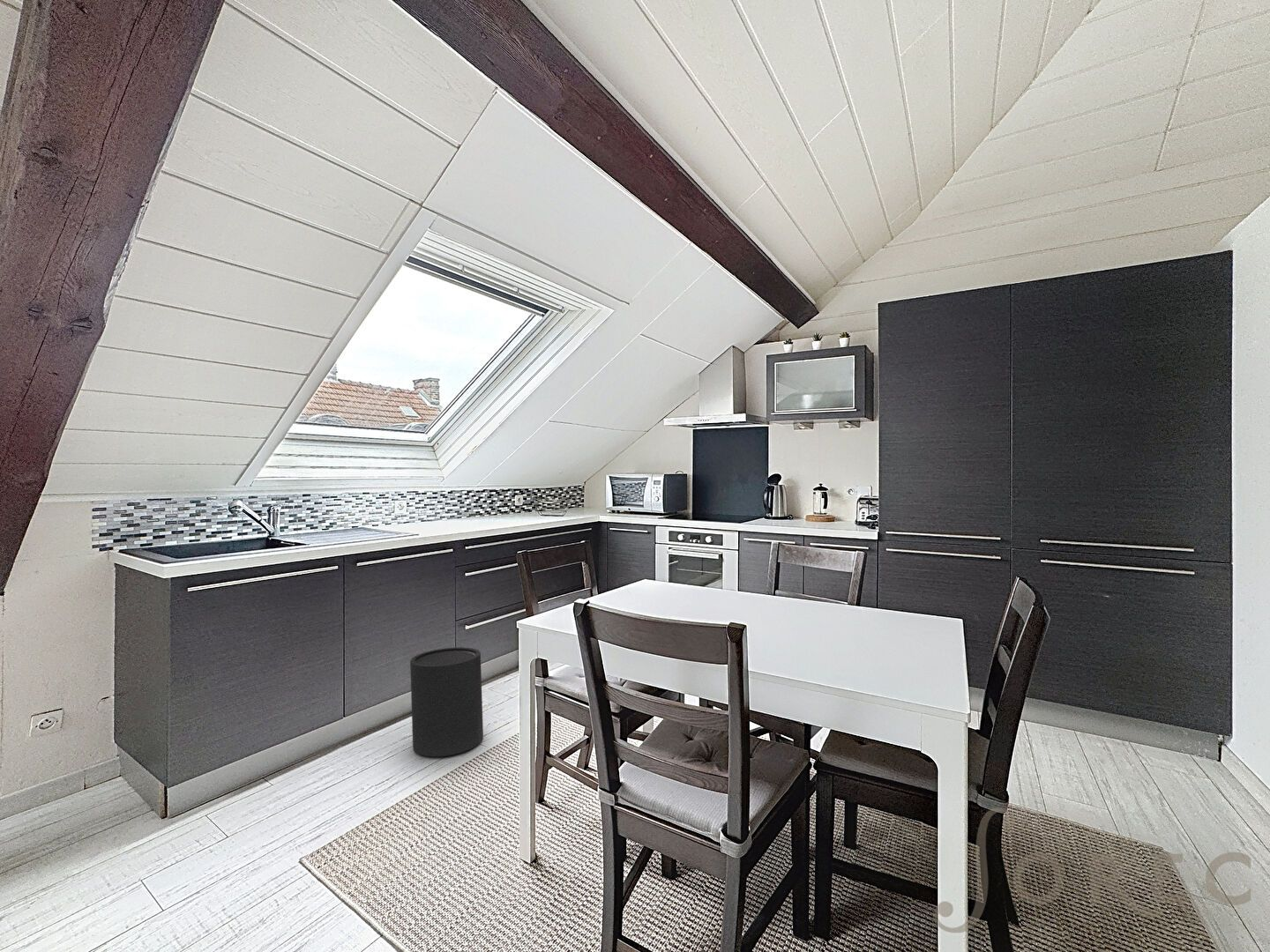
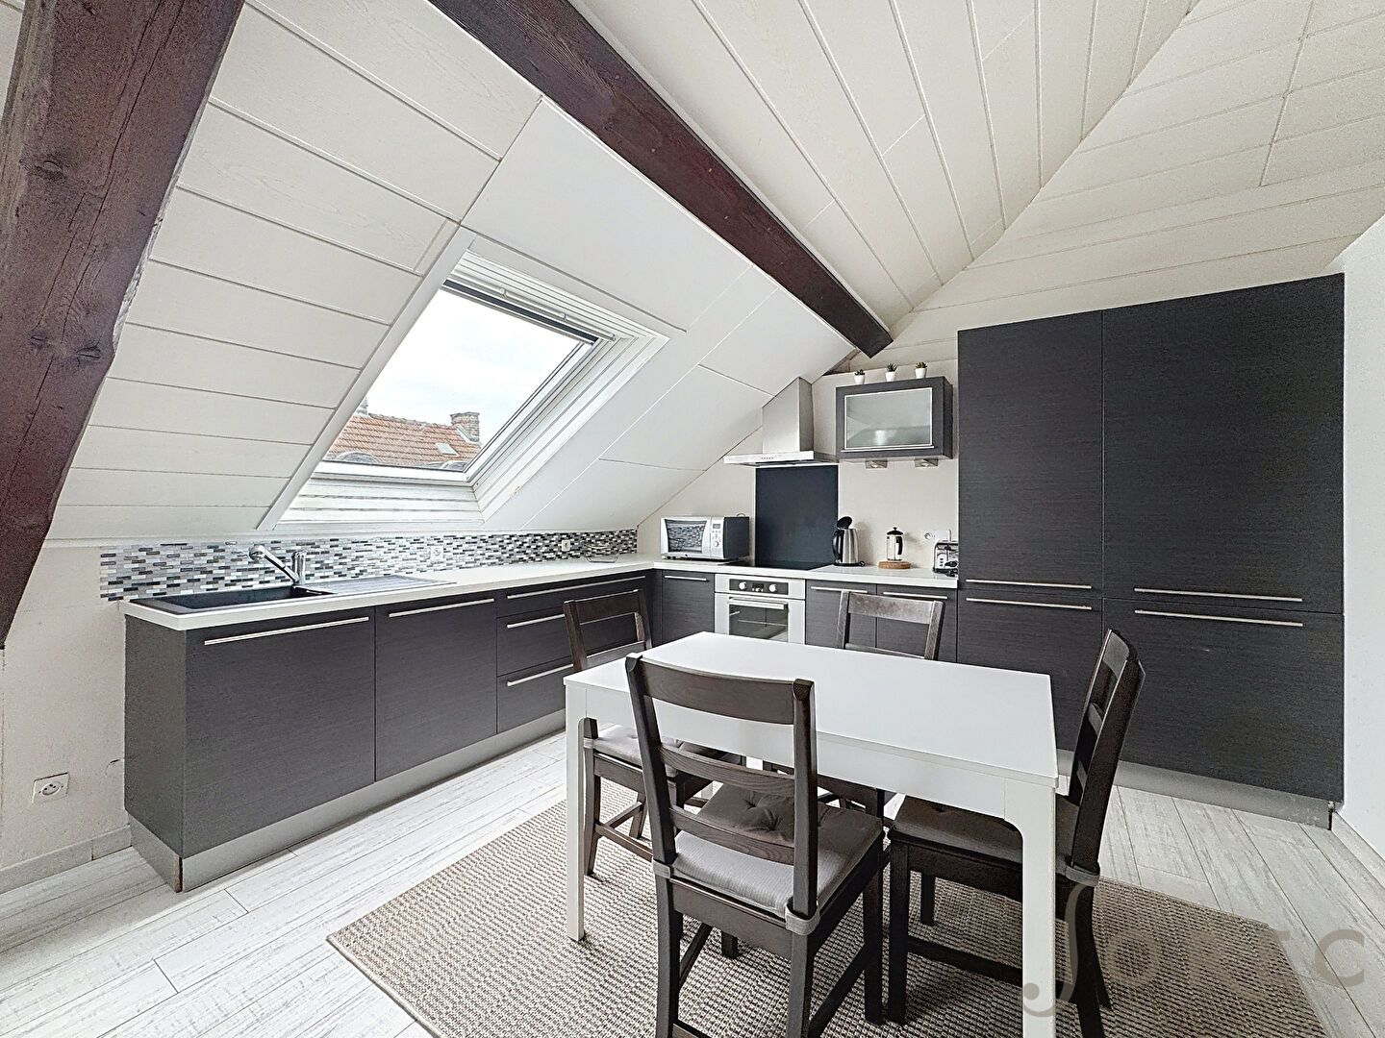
- trash can (447, 698)
